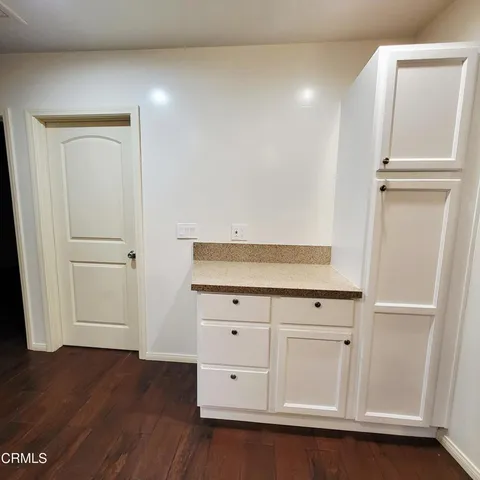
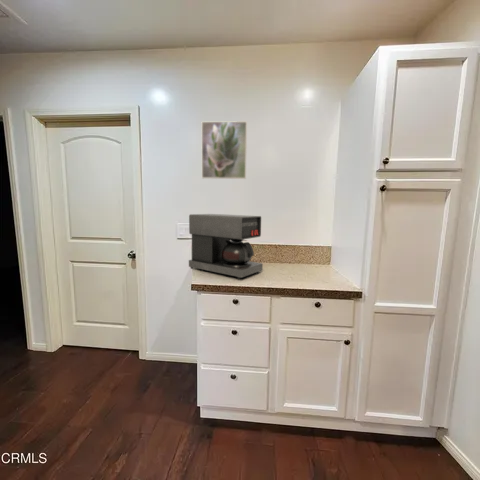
+ coffee maker (224, 243)
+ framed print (224, 150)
